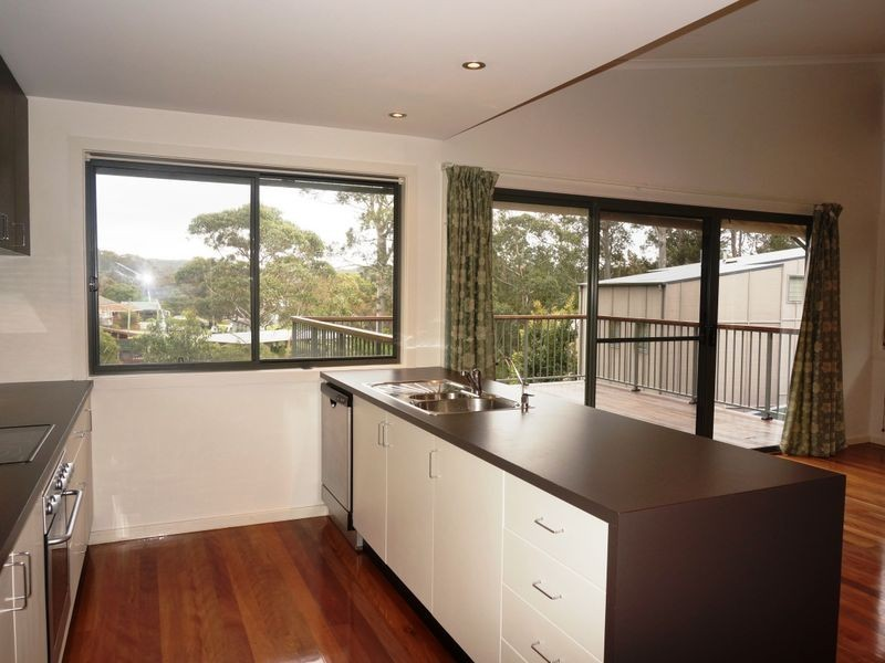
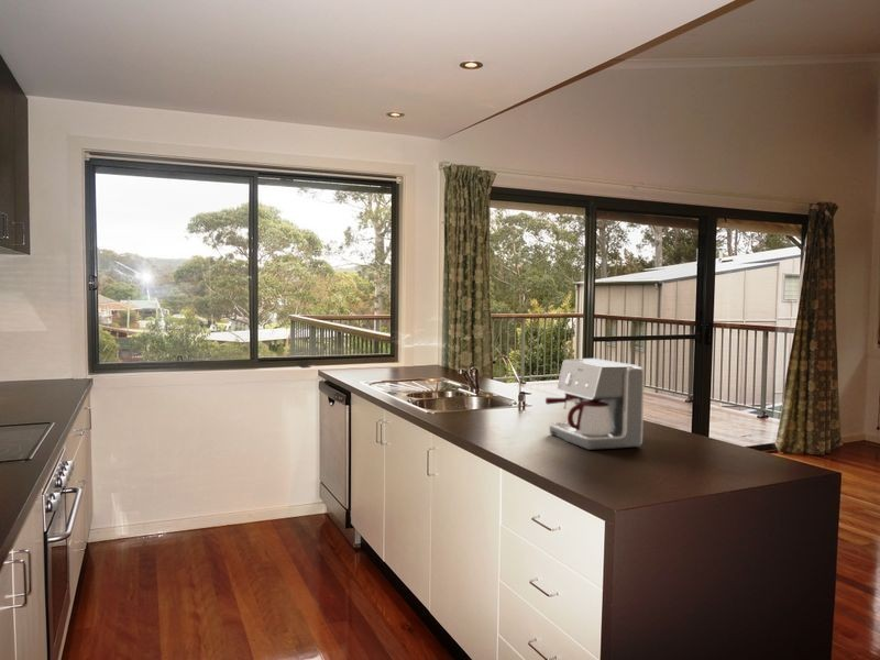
+ coffee maker (595, 400)
